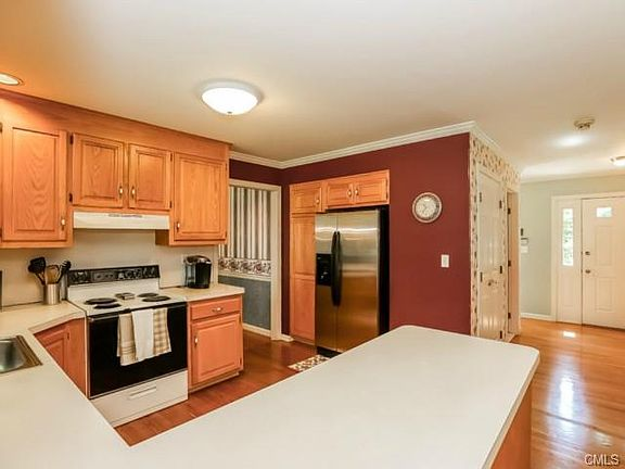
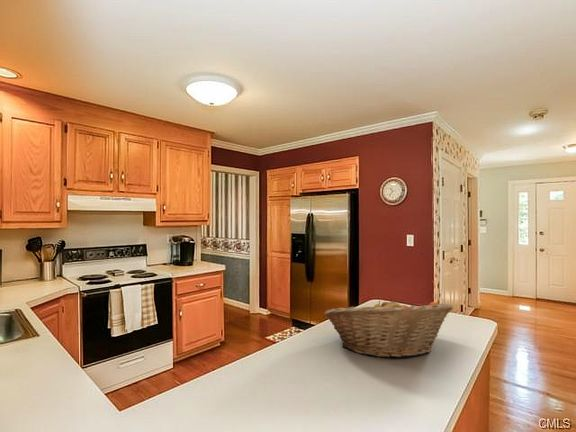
+ fruit basket (386, 320)
